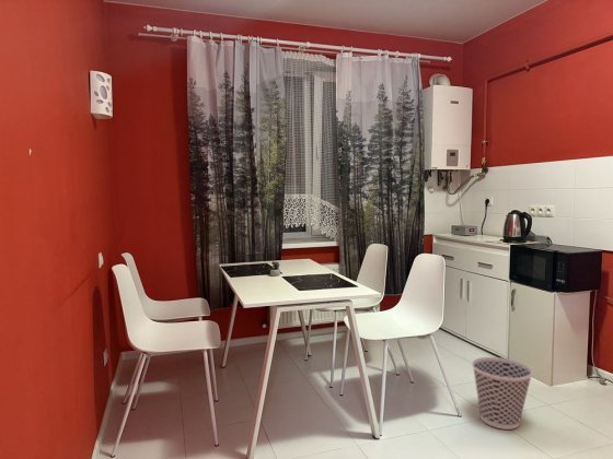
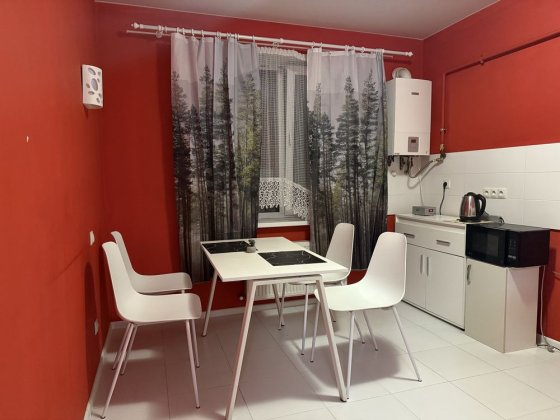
- wastebasket (500, 393)
